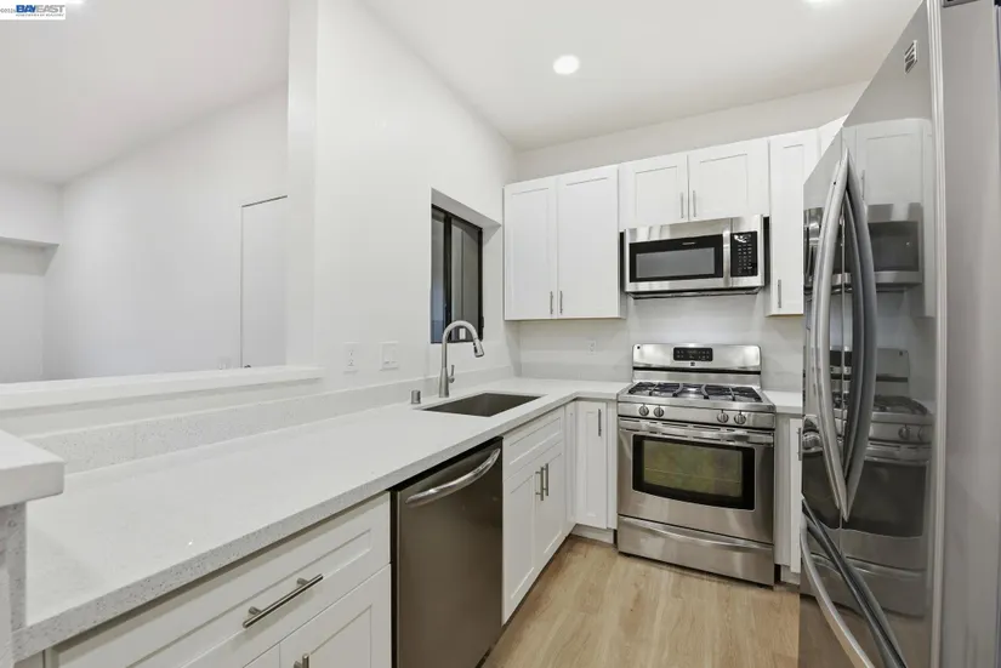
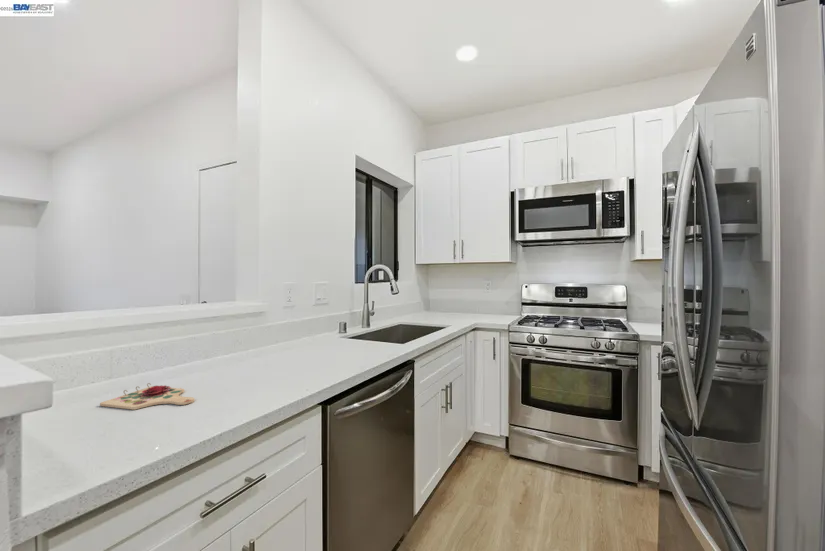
+ cutting board (158, 394)
